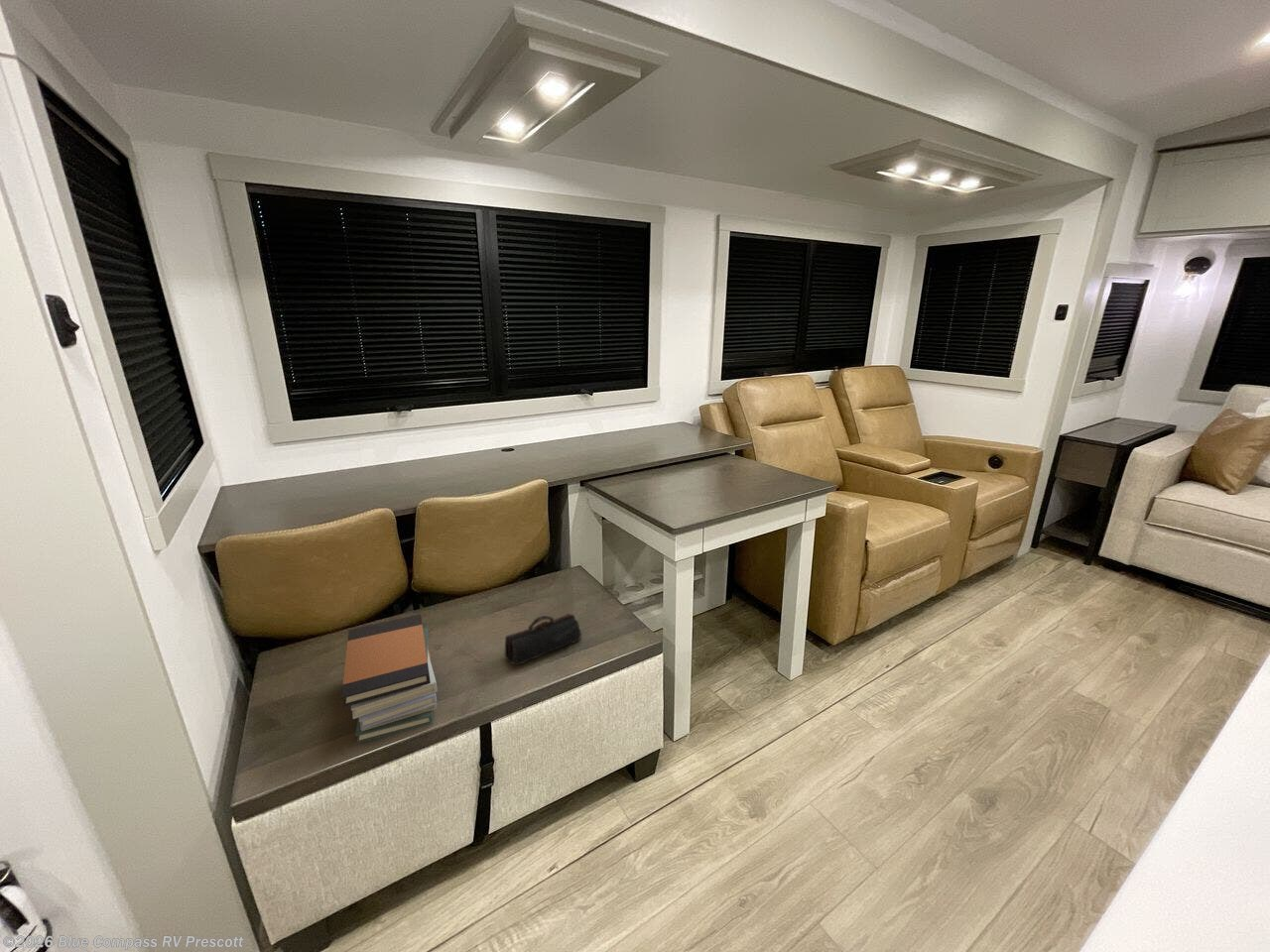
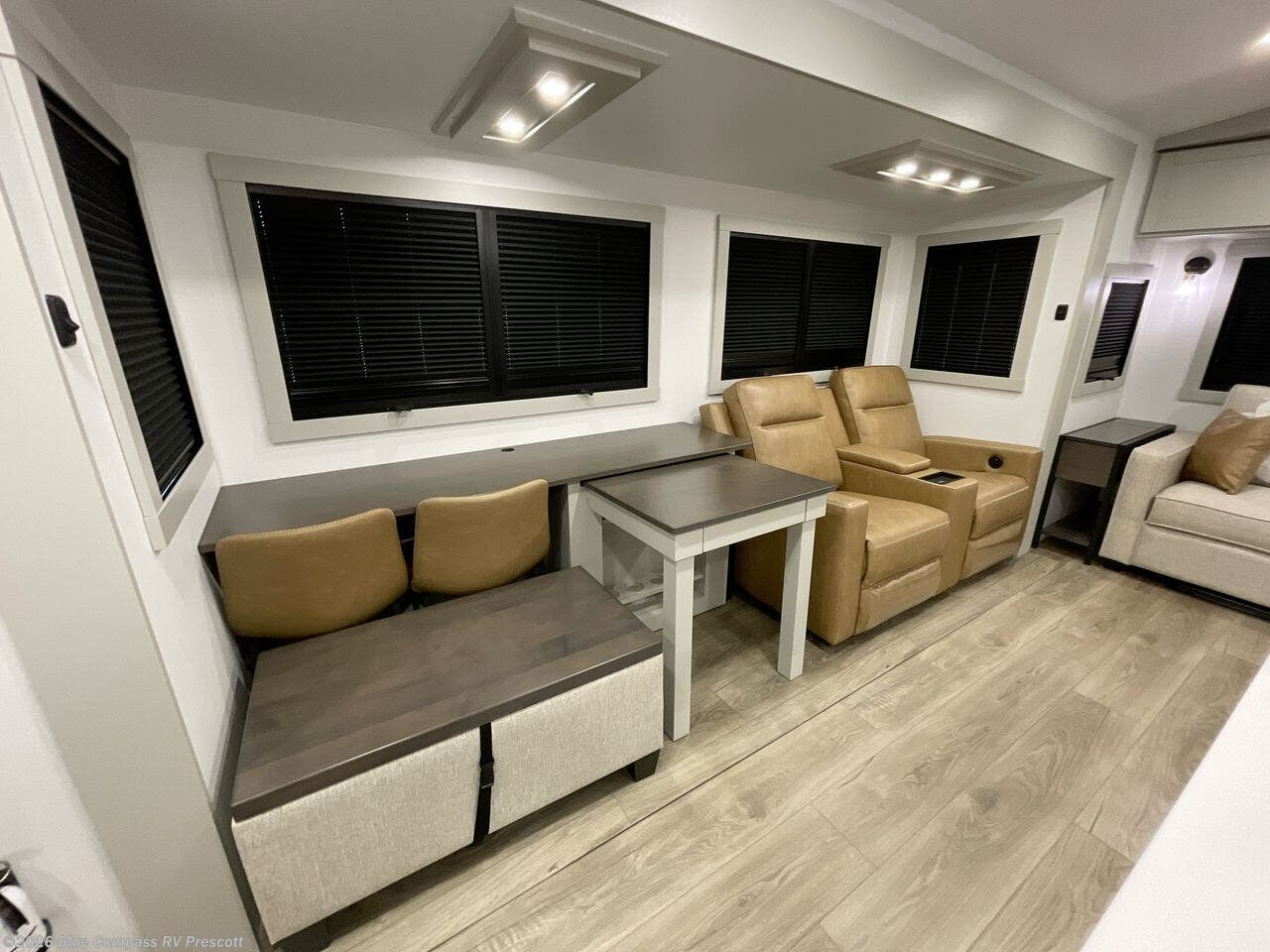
- pencil case (543, 631)
- book stack (392, 674)
